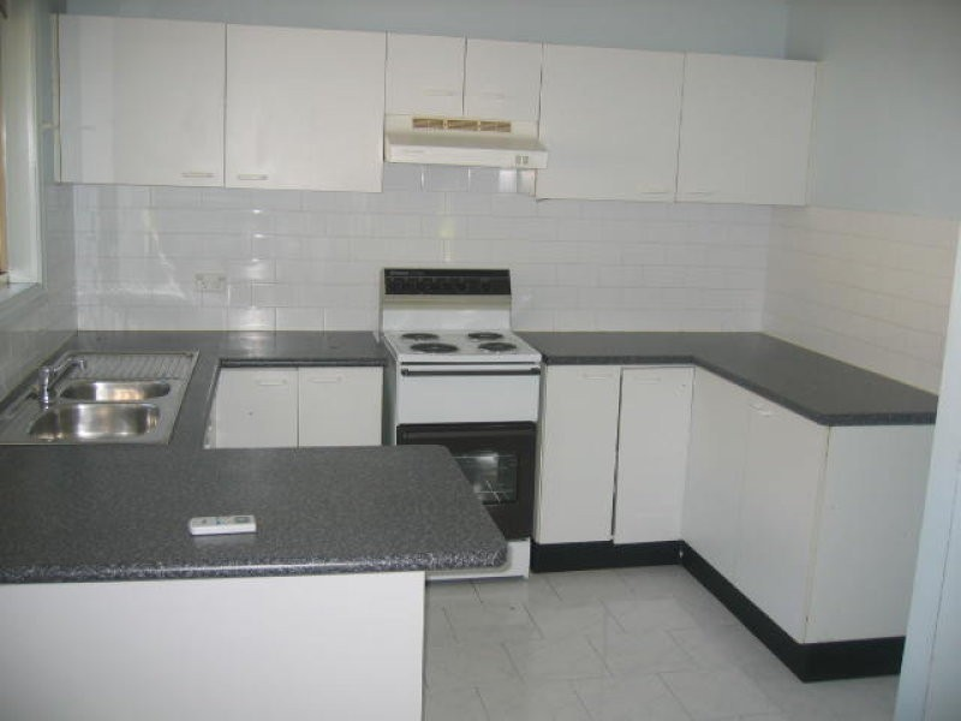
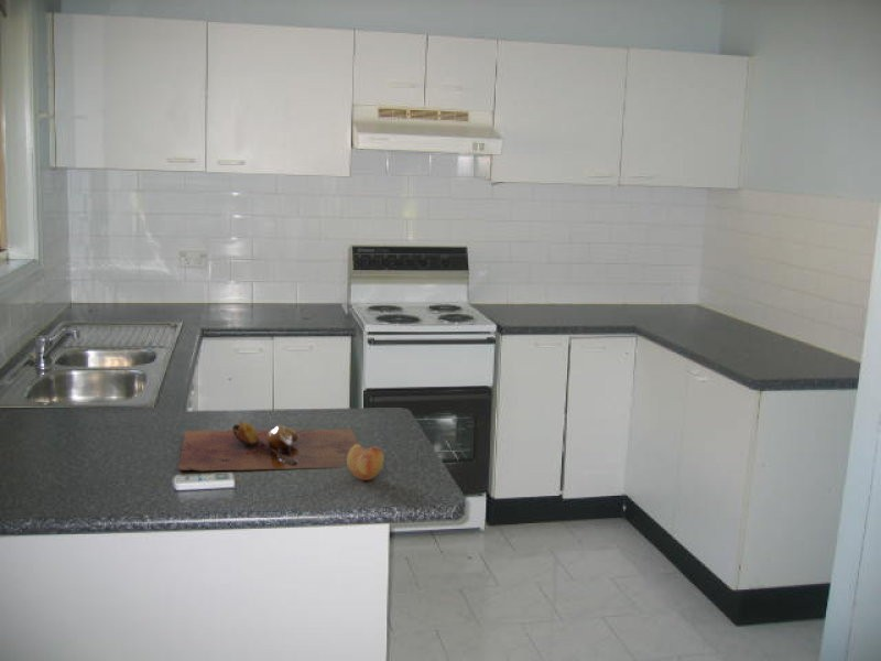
+ cutting board (272, 437)
+ fruit (365, 464)
